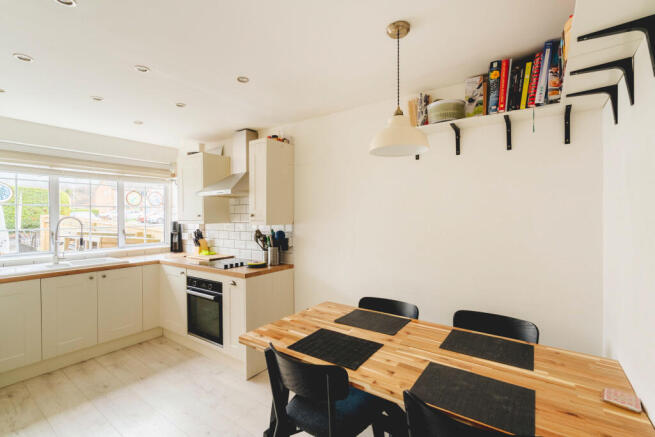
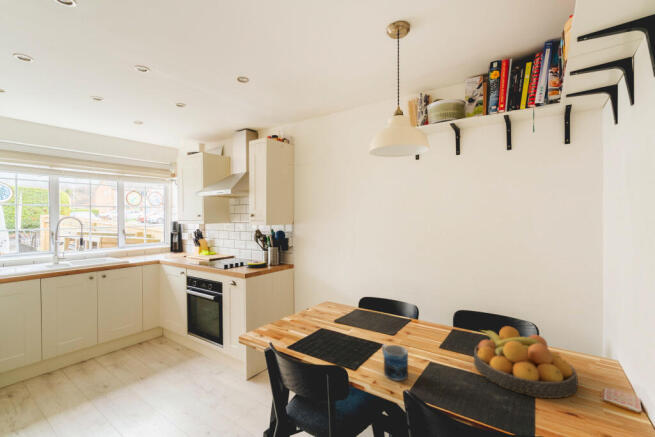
+ fruit bowl (521, 353)
+ mug (392, 359)
